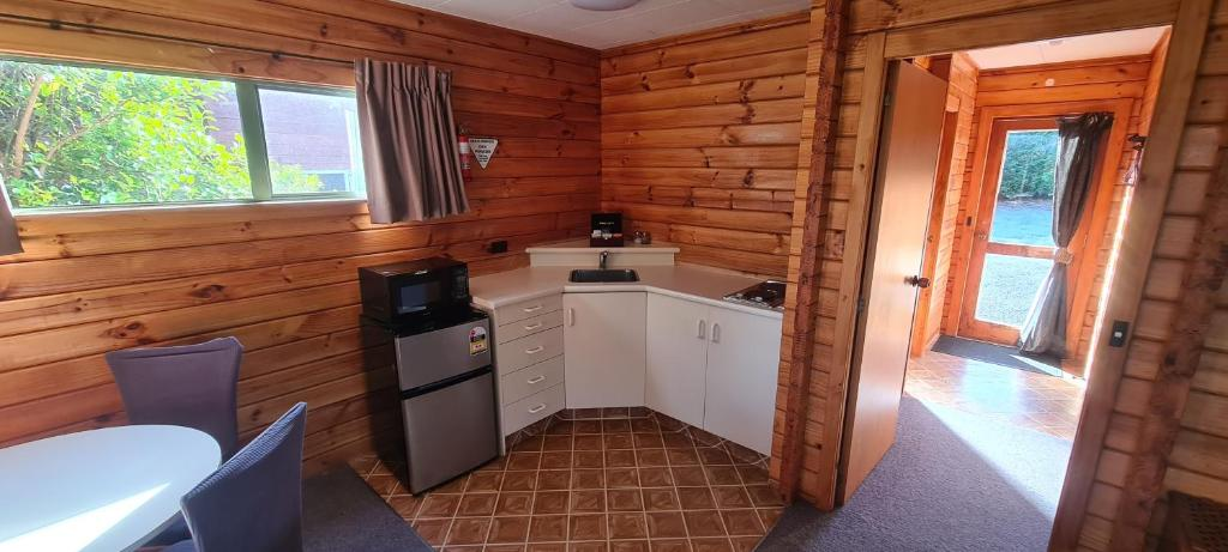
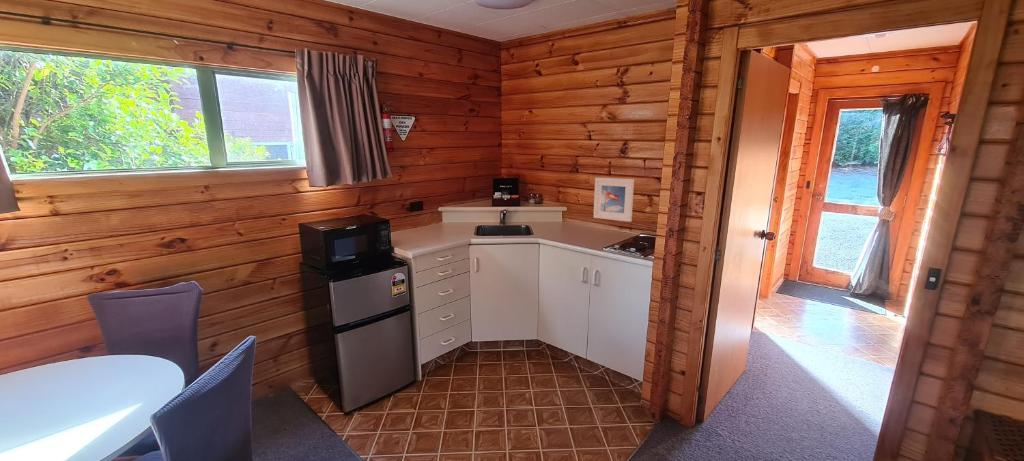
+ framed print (613, 199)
